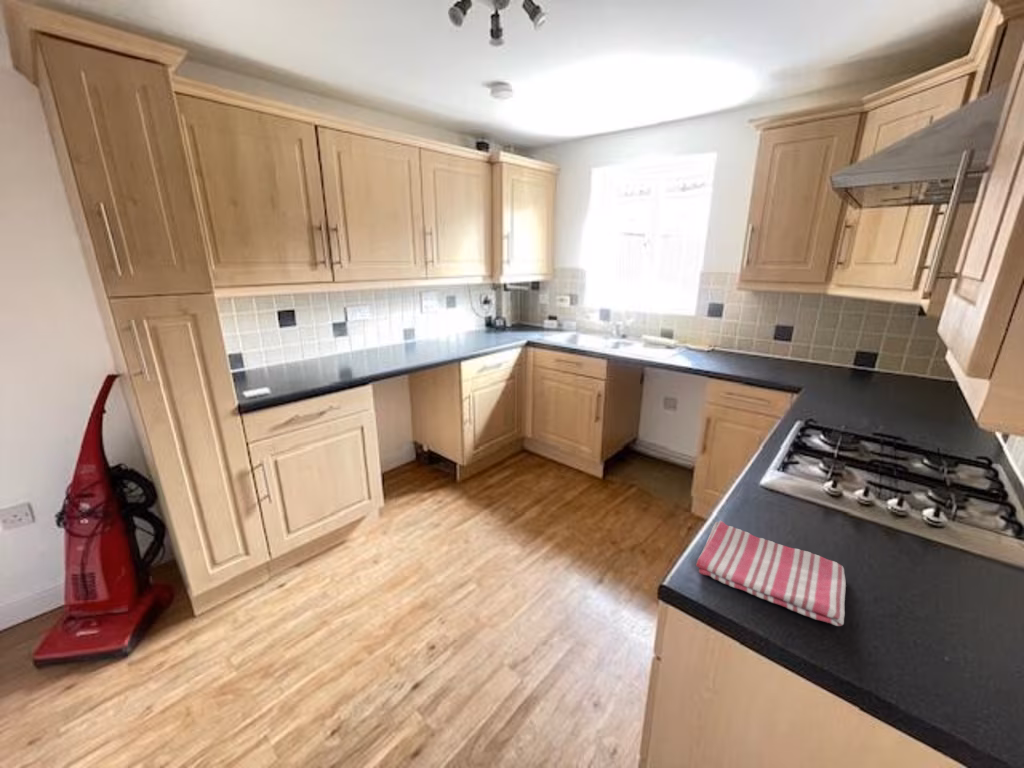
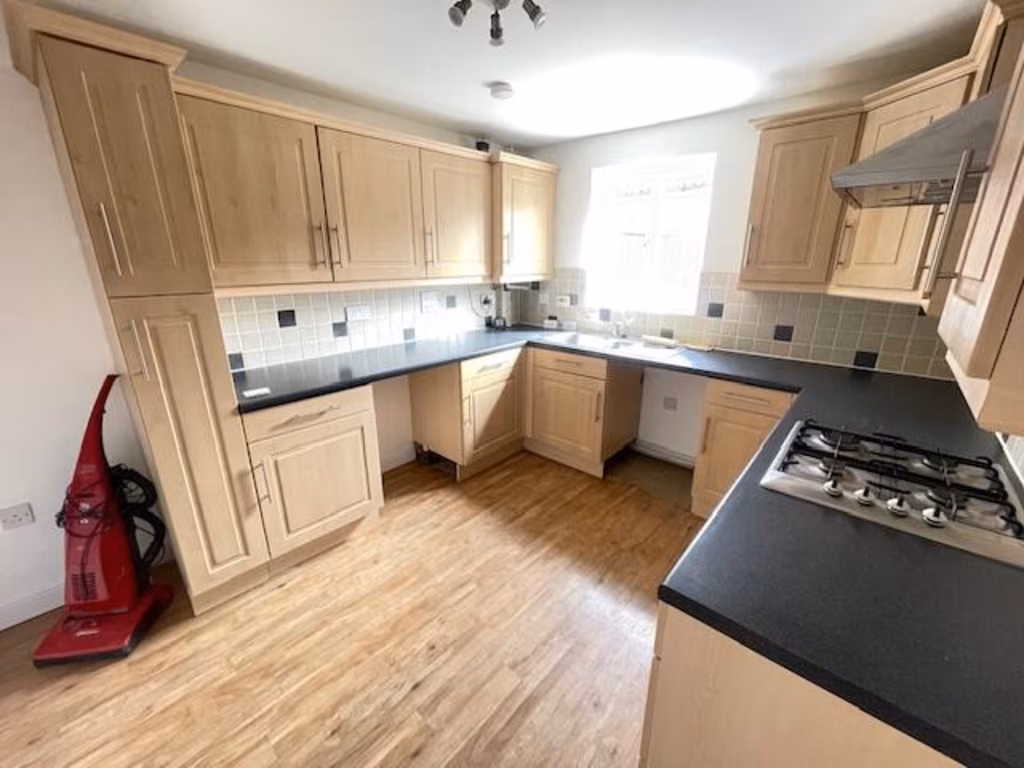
- dish towel (770, 566)
